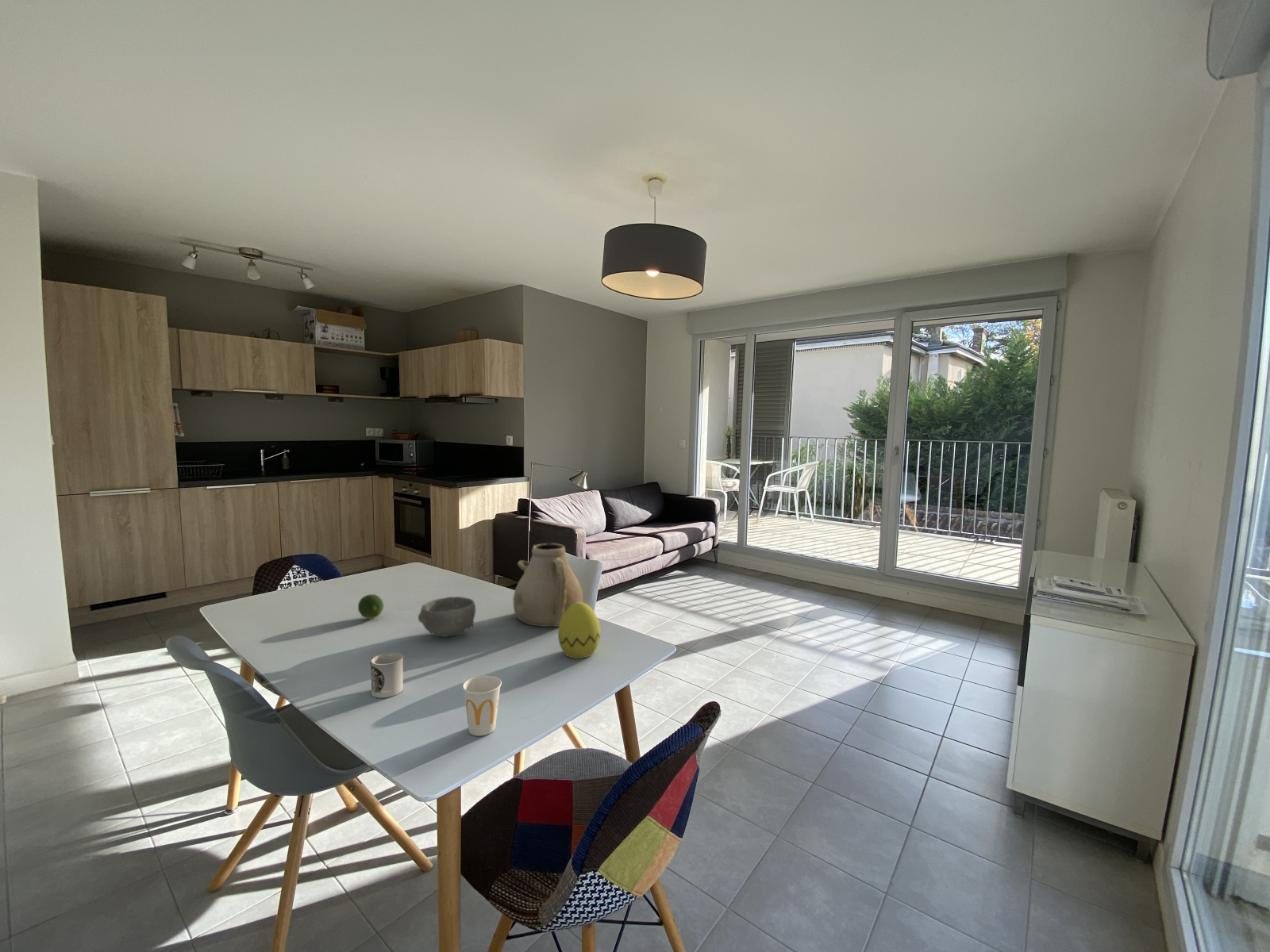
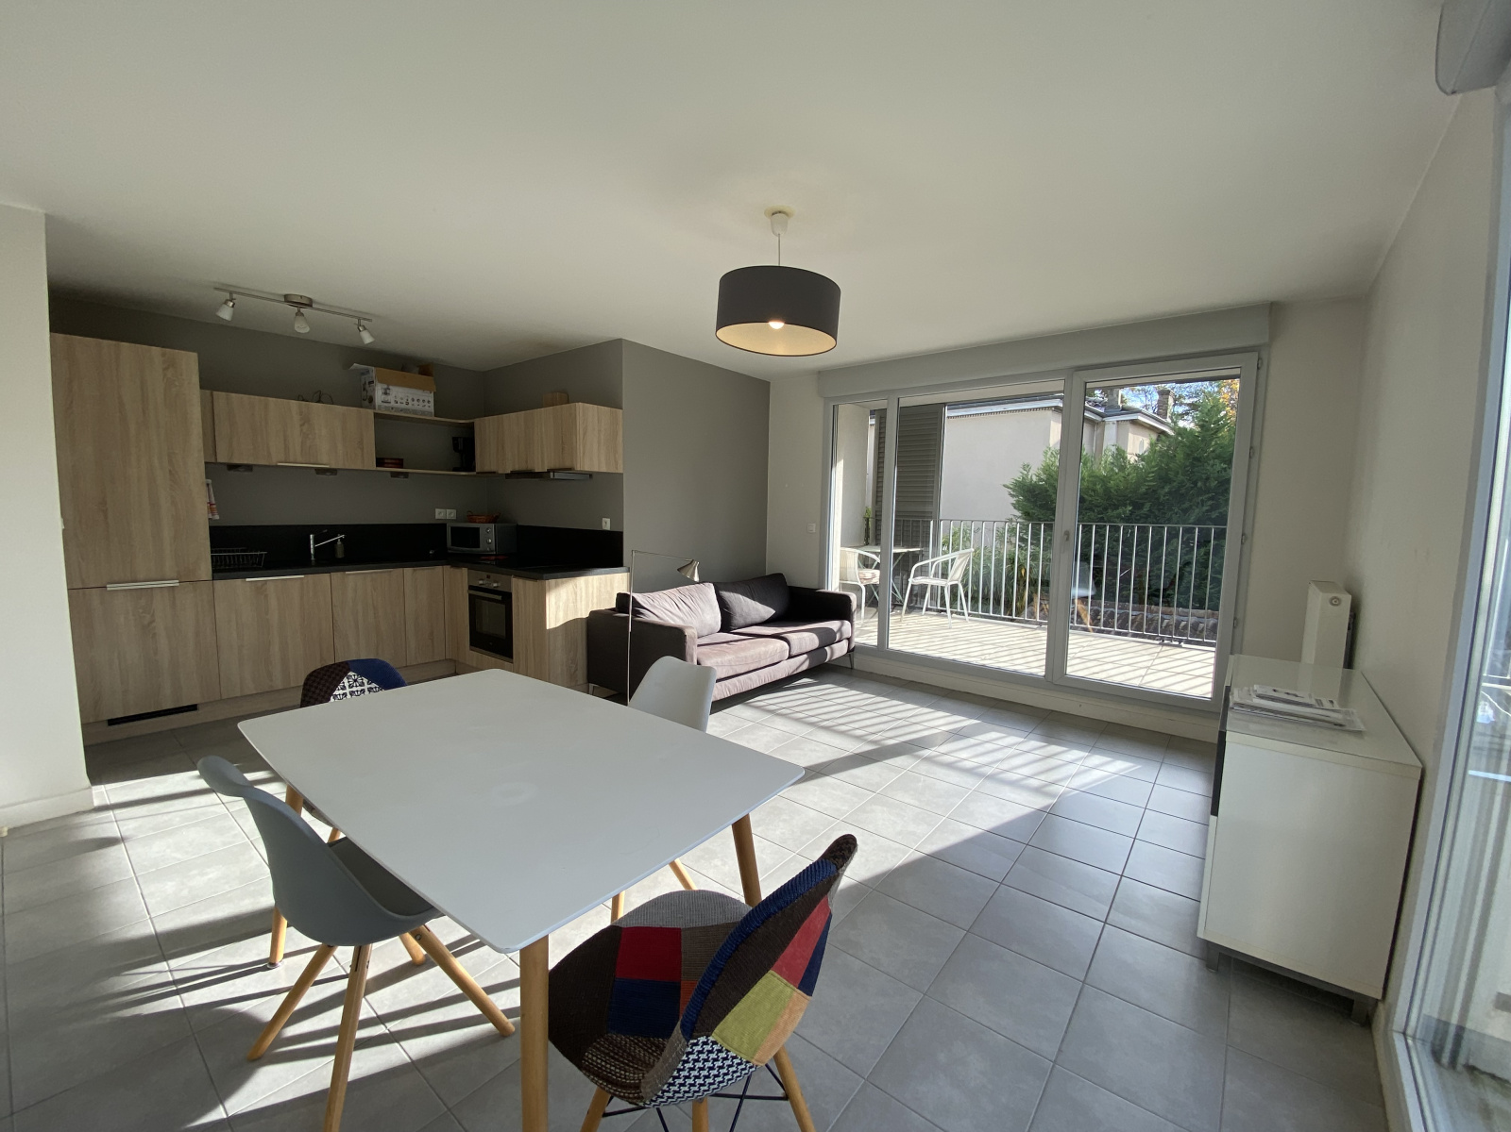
- cup (383, 673)
- decorative egg (579, 628)
- fruit (371, 606)
- cup (482, 706)
- teapot (551, 582)
- bowl (449, 618)
